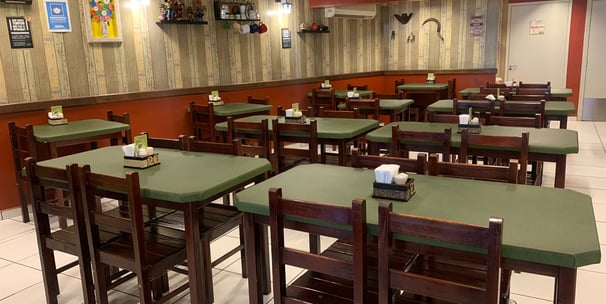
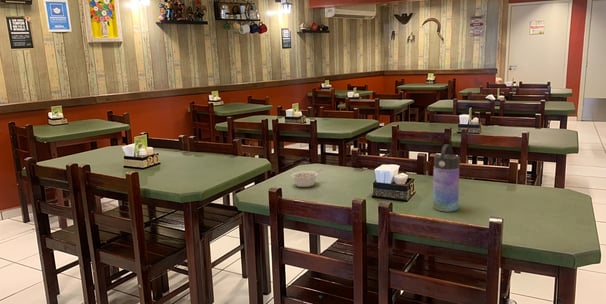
+ water bottle (446, 176)
+ legume (305, 178)
